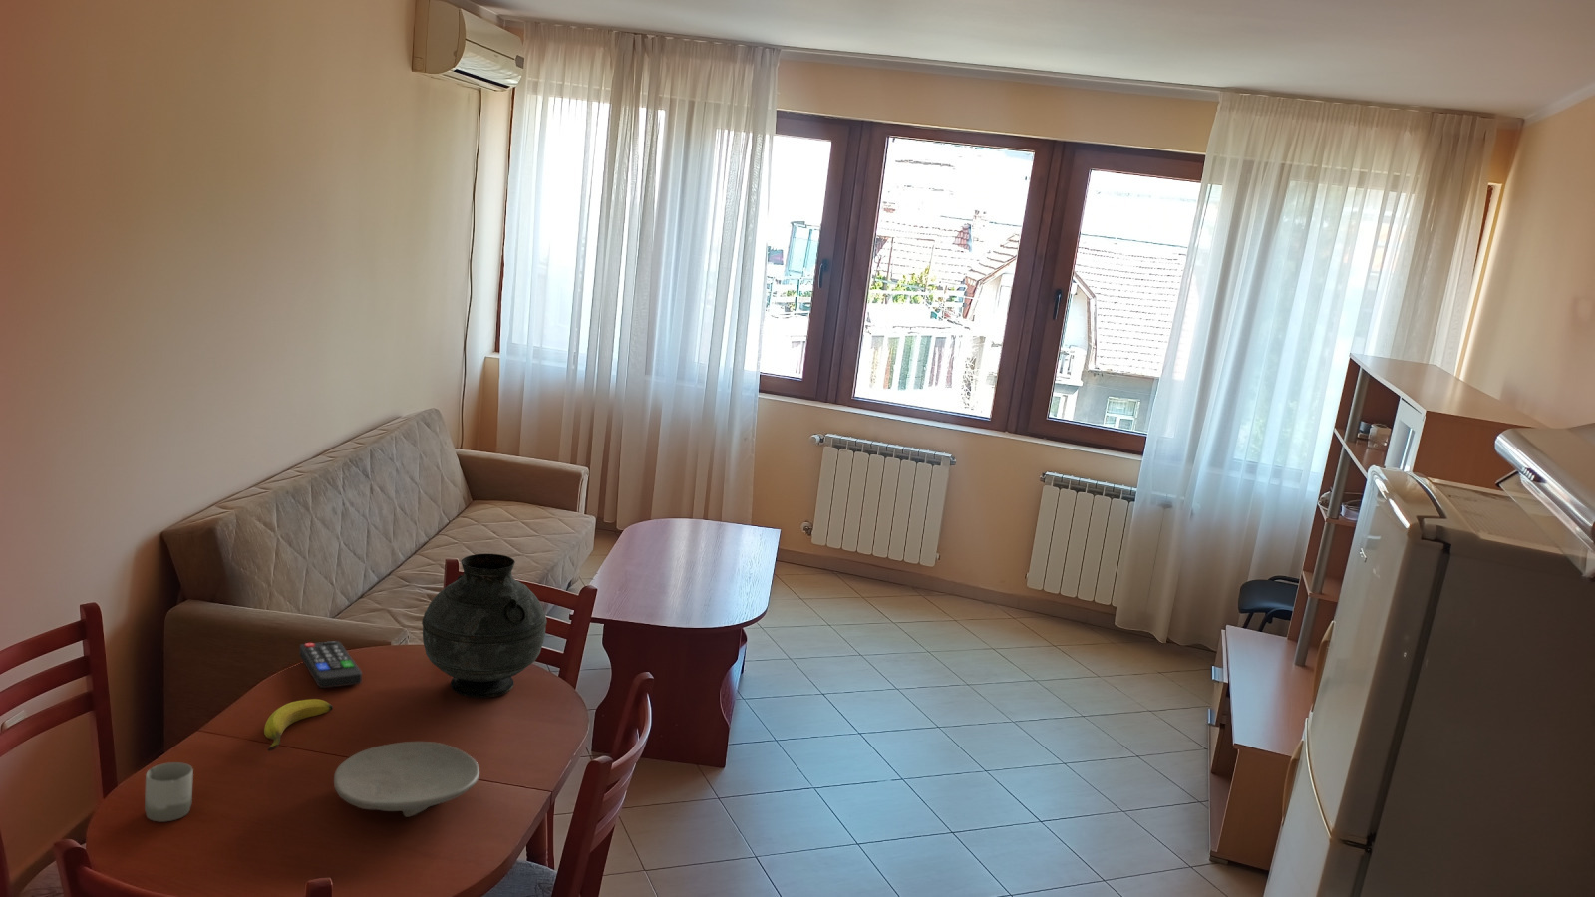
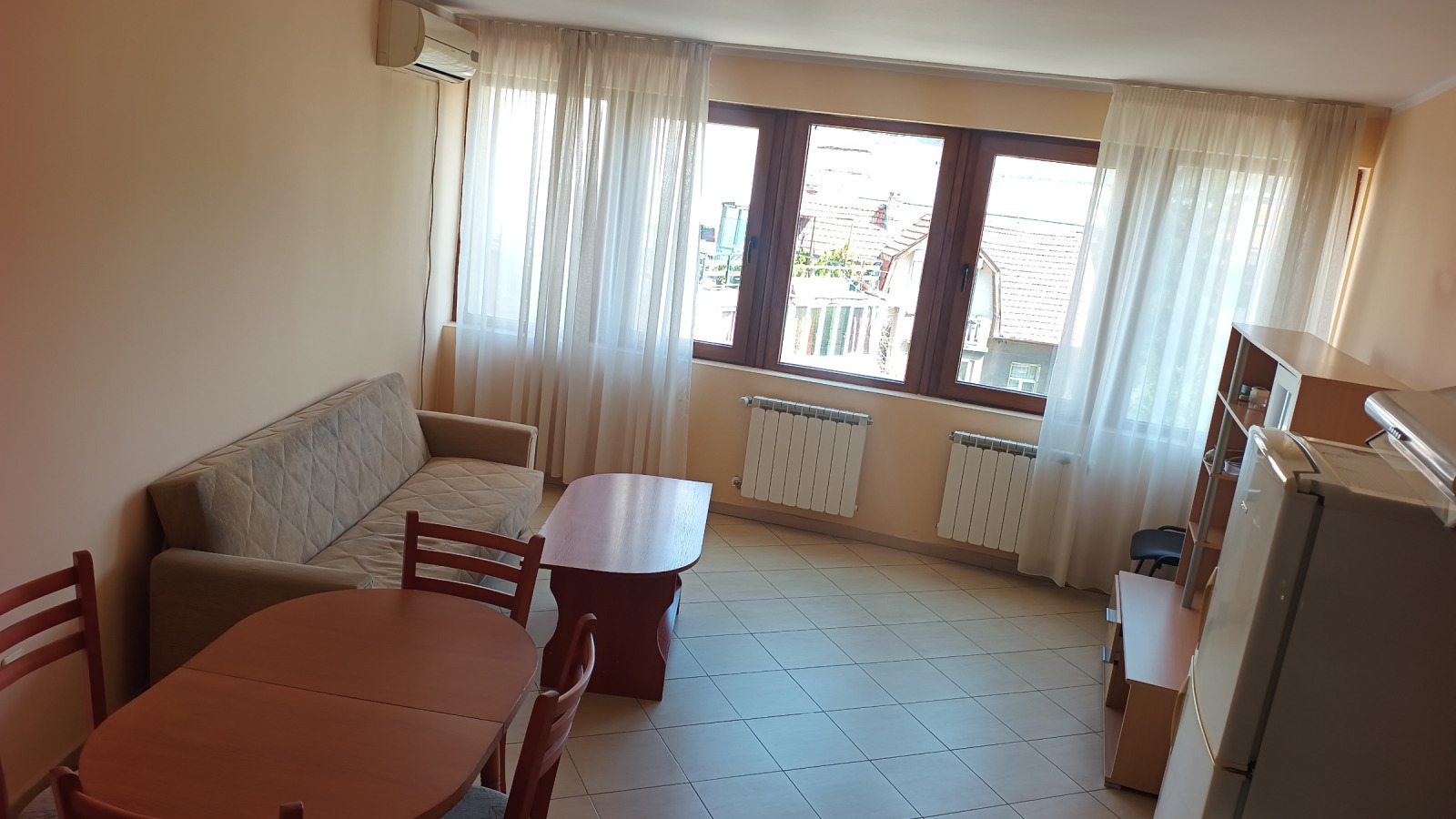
- banana (291, 718)
- cup (173, 787)
- vase (484, 623)
- bowl (406, 784)
- remote control (330, 662)
